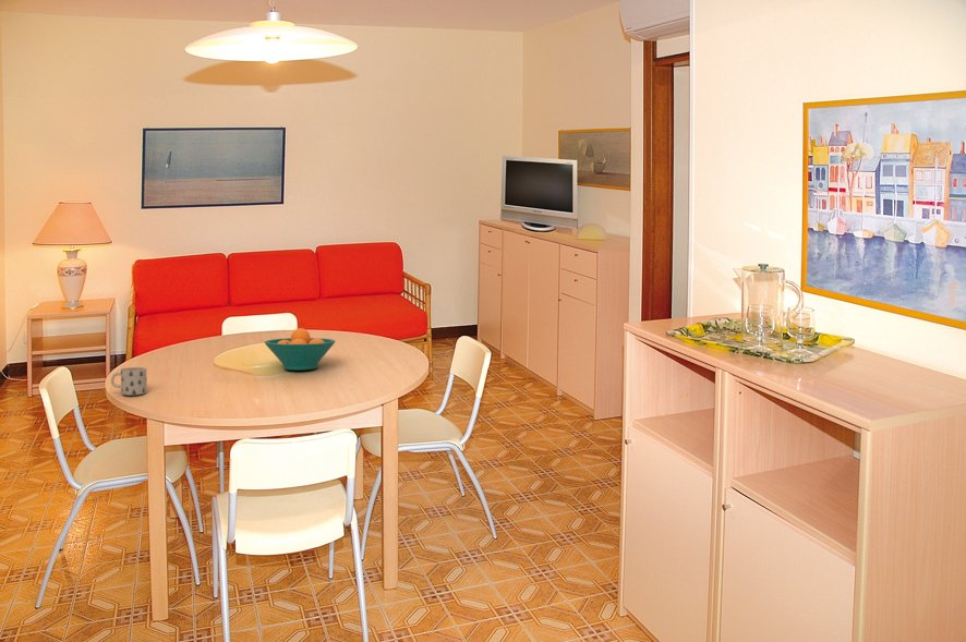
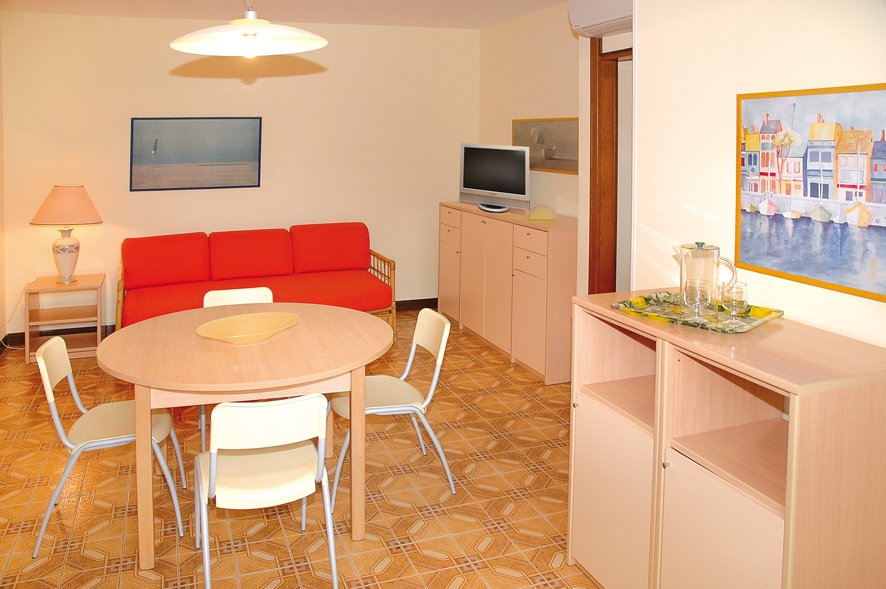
- mug (129, 380)
- fruit bowl (300, 348)
